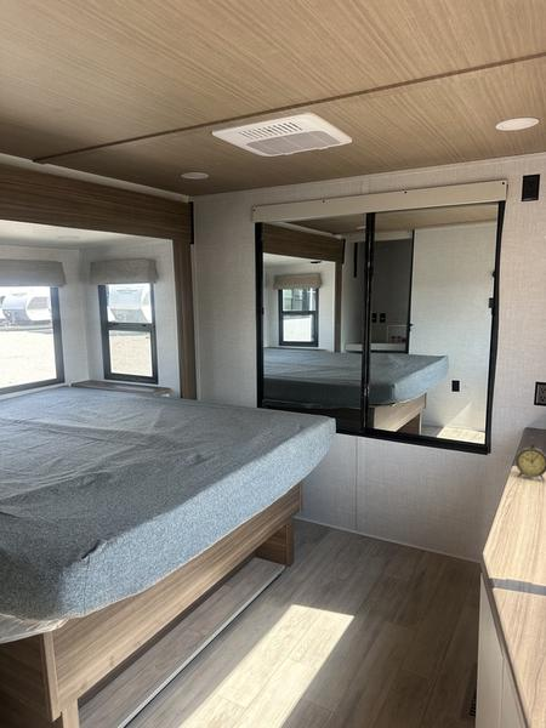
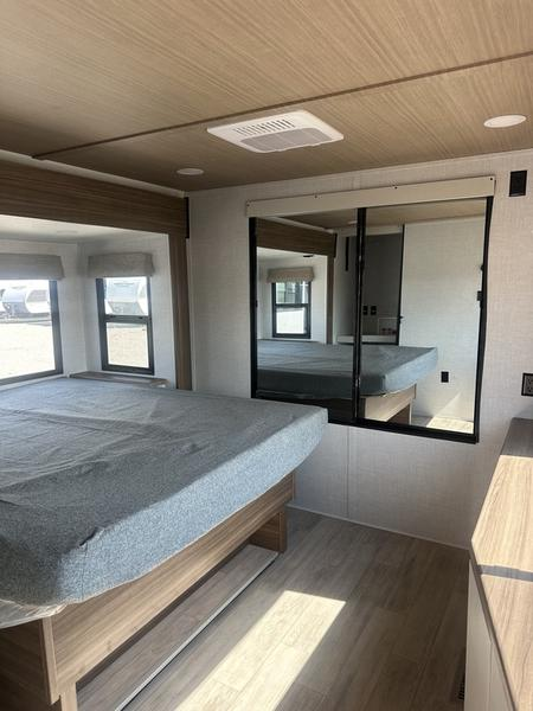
- alarm clock (531, 457)
